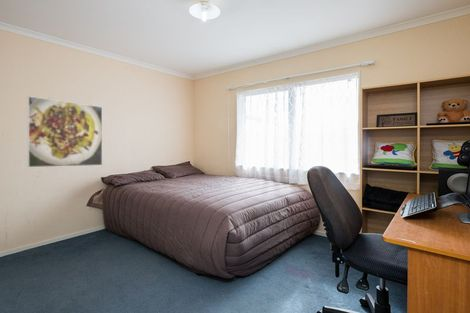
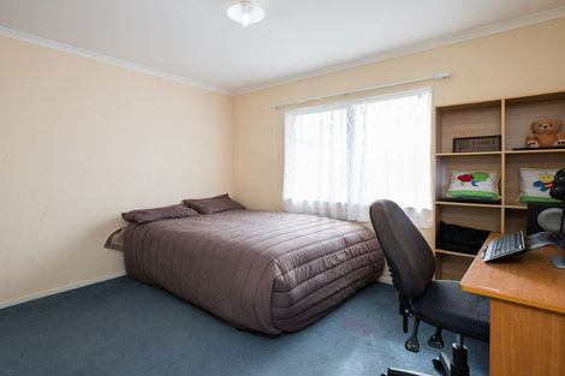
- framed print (68, 134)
